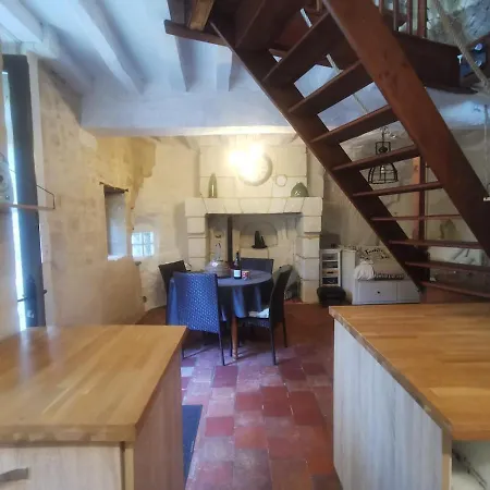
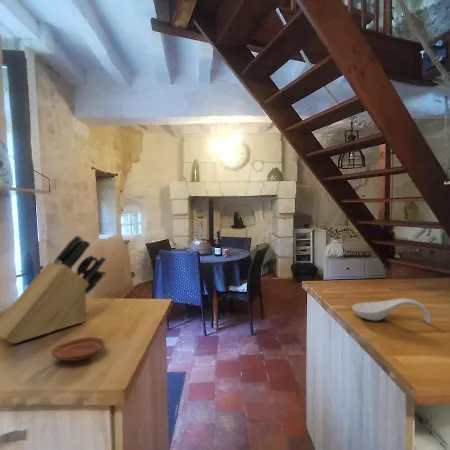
+ knife block (54, 282)
+ plate (79, 351)
+ spoon rest (389, 308)
